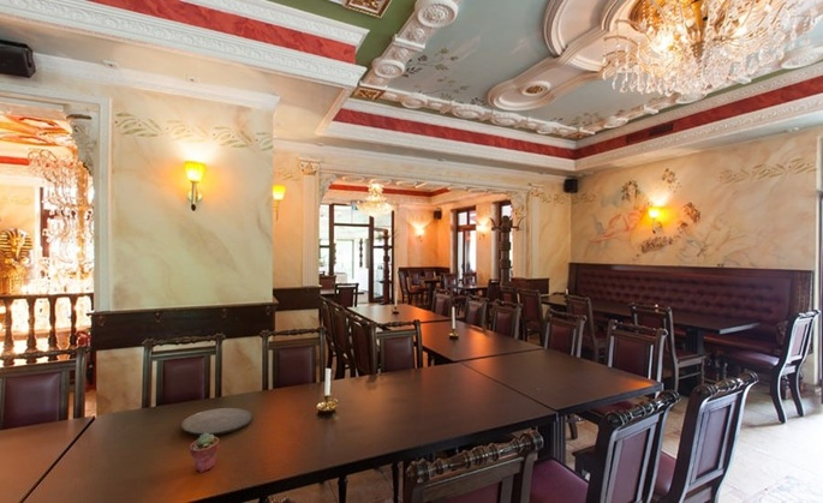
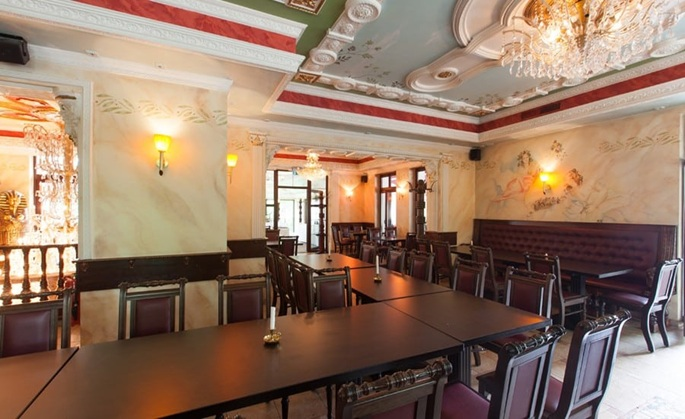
- plate (217, 420)
- potted succulent (204, 449)
